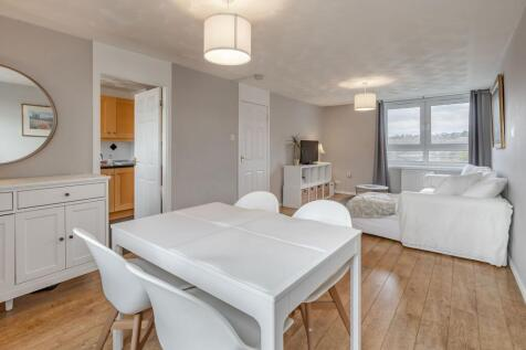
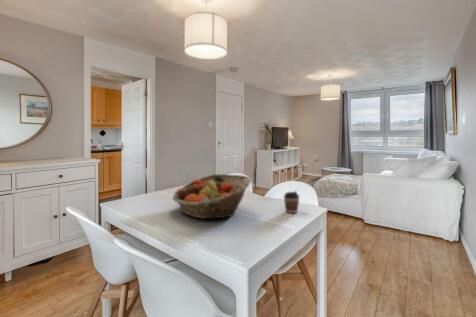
+ coffee cup (291, 201)
+ fruit basket (211, 193)
